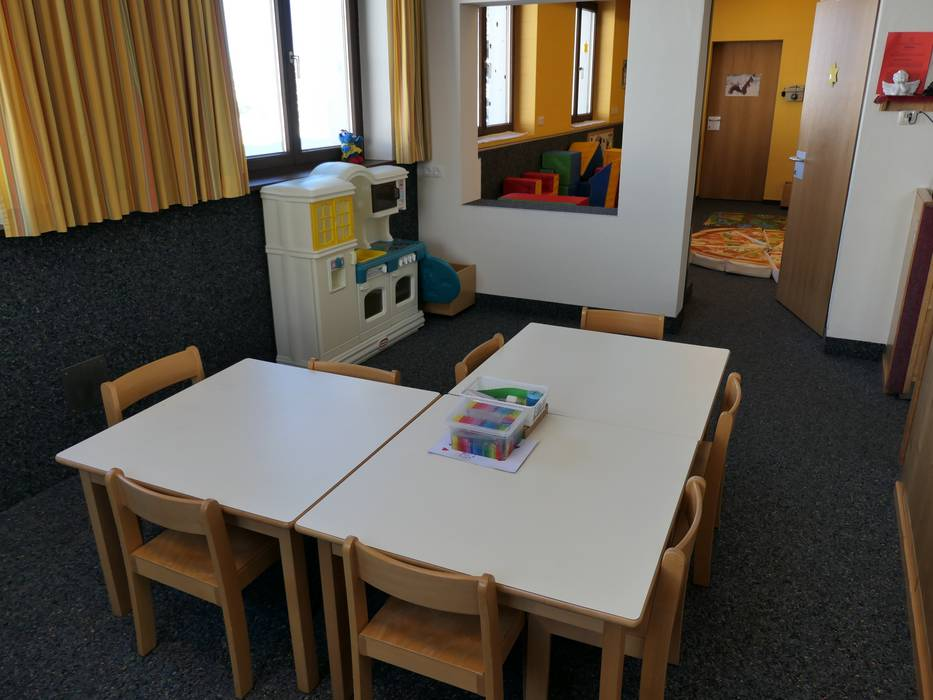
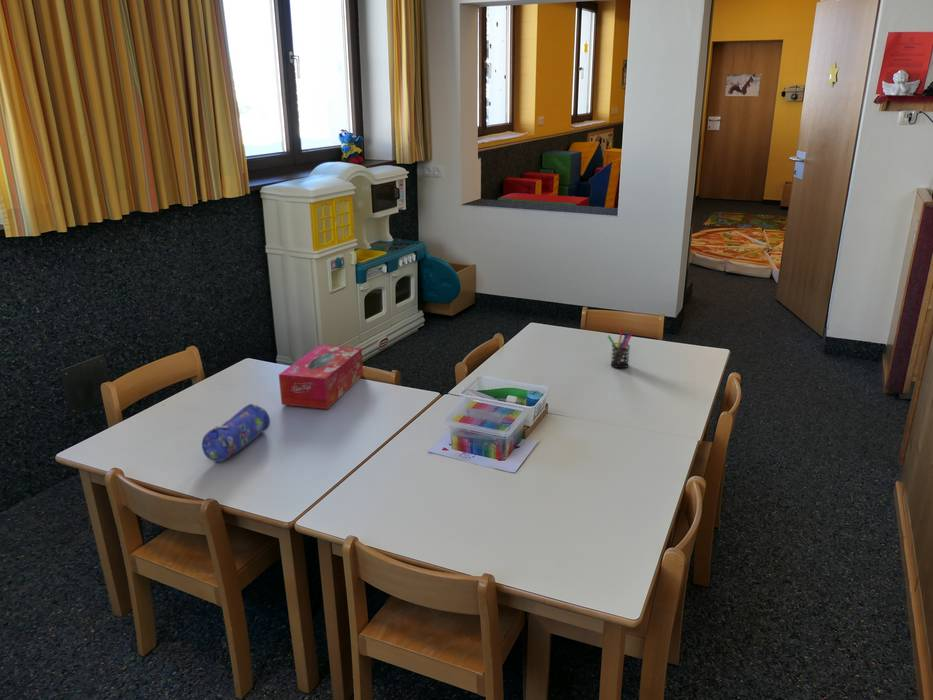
+ tissue box (323, 375)
+ pencil case (236, 430)
+ pen holder (618, 347)
